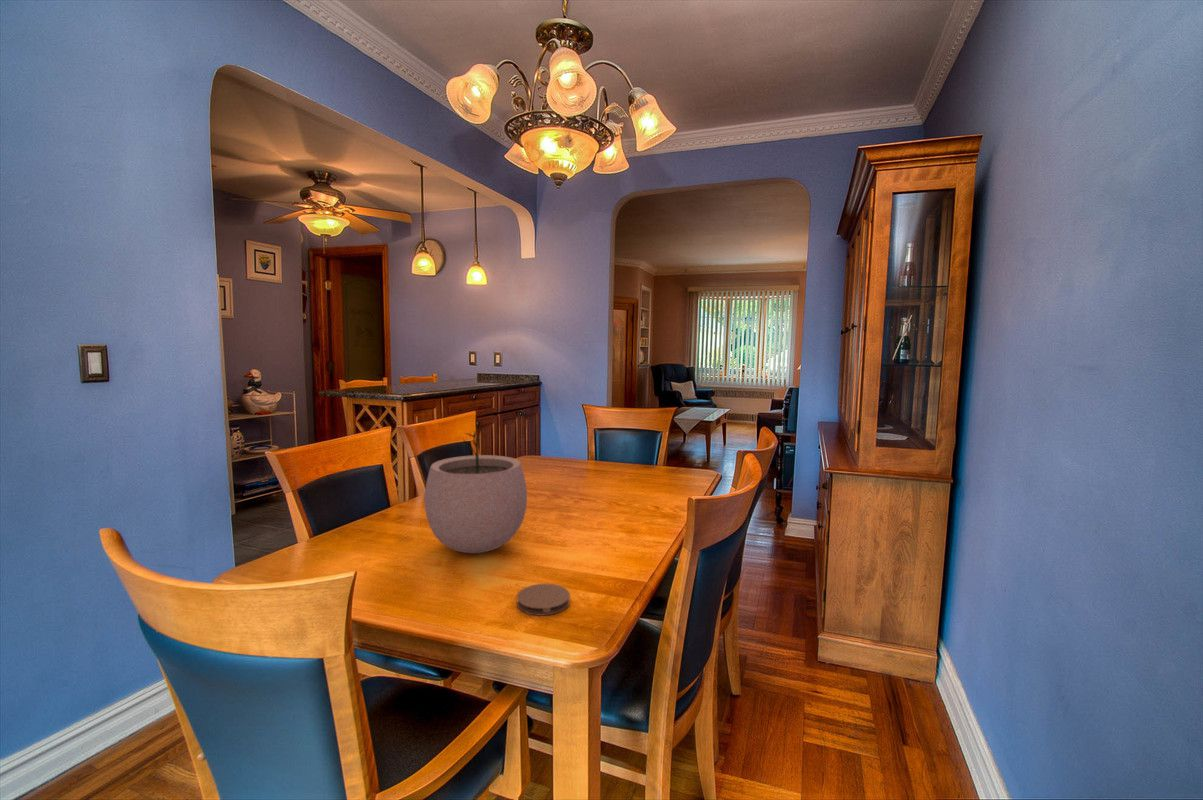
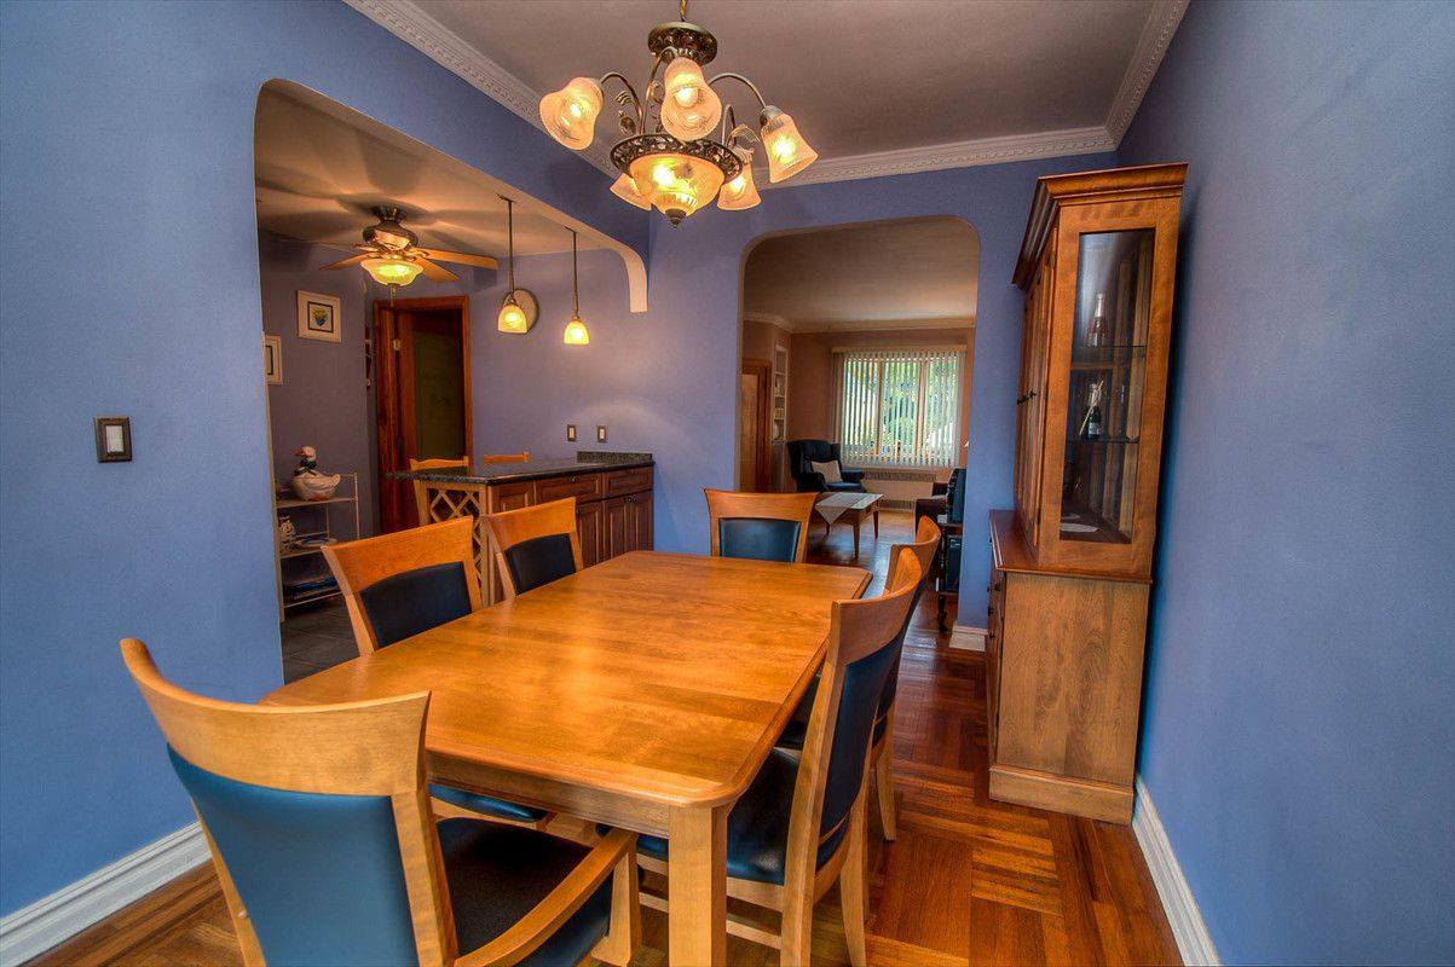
- coaster (543, 598)
- plant pot (476, 487)
